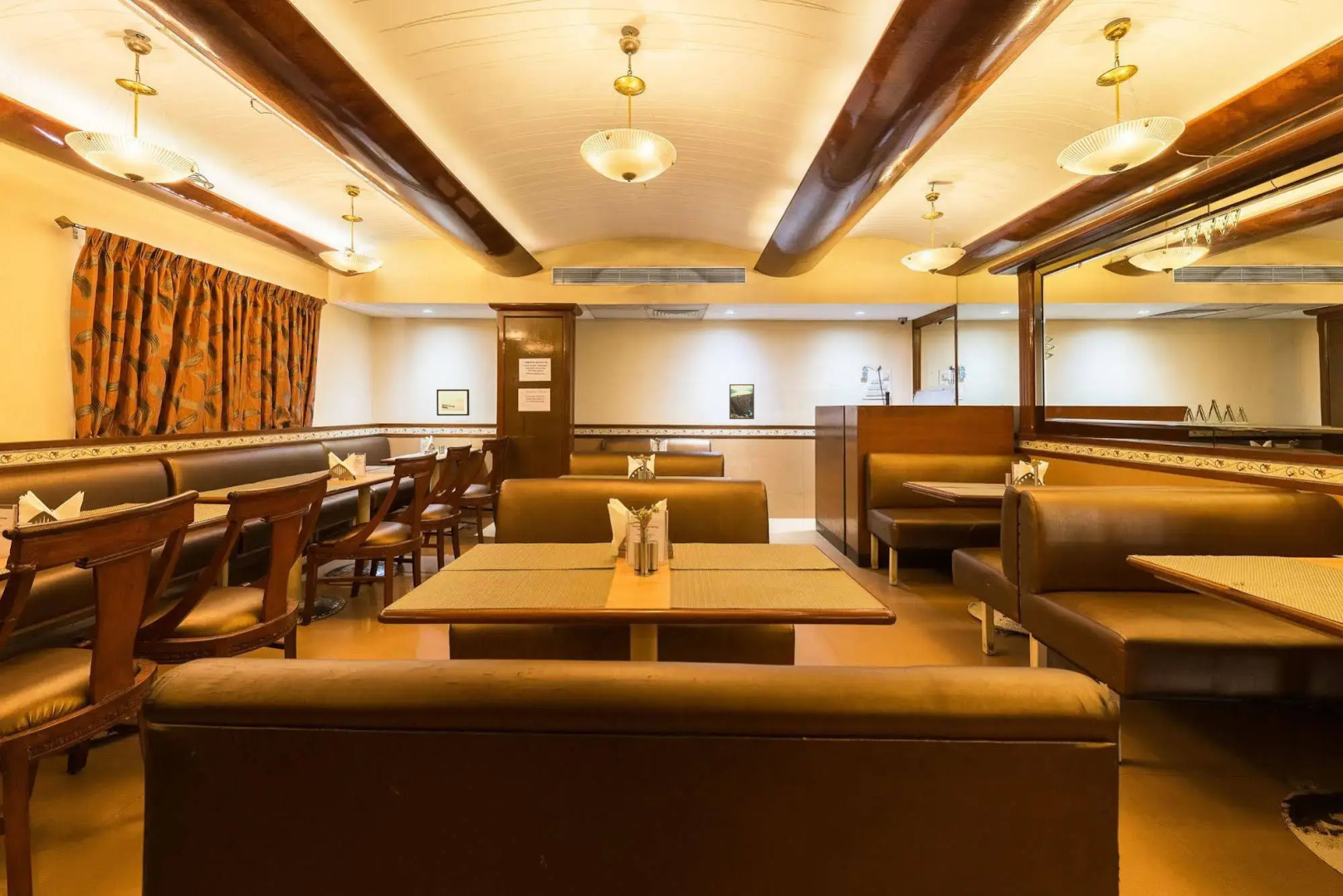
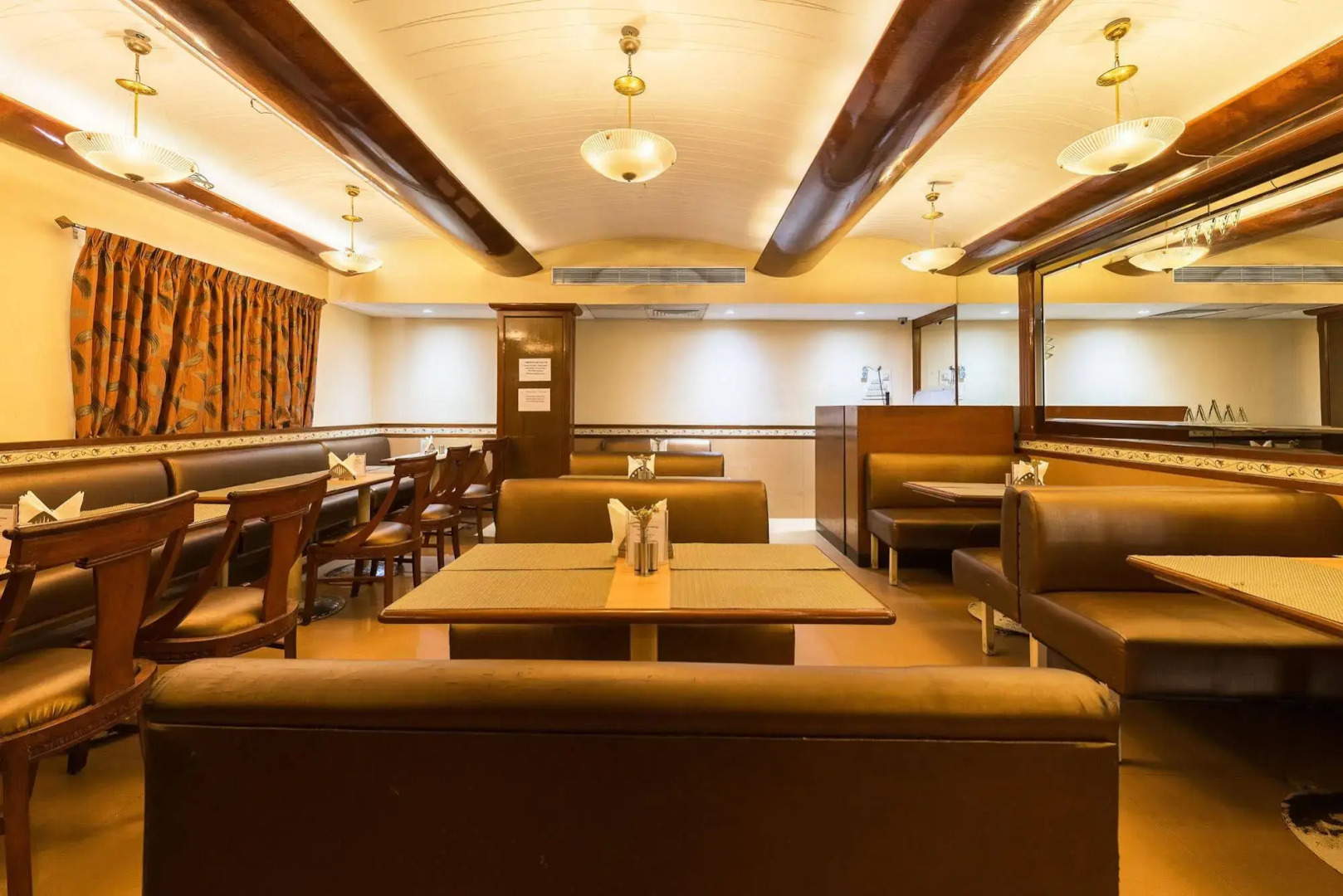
- wall art (452, 402)
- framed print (741, 402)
